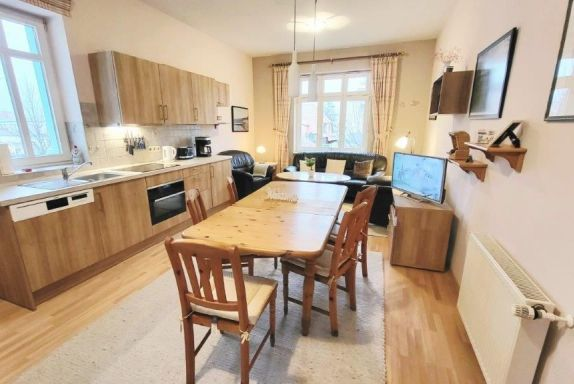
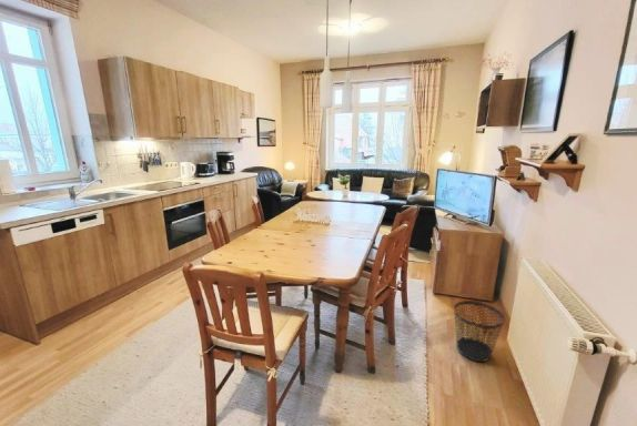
+ wastebasket (475, 332)
